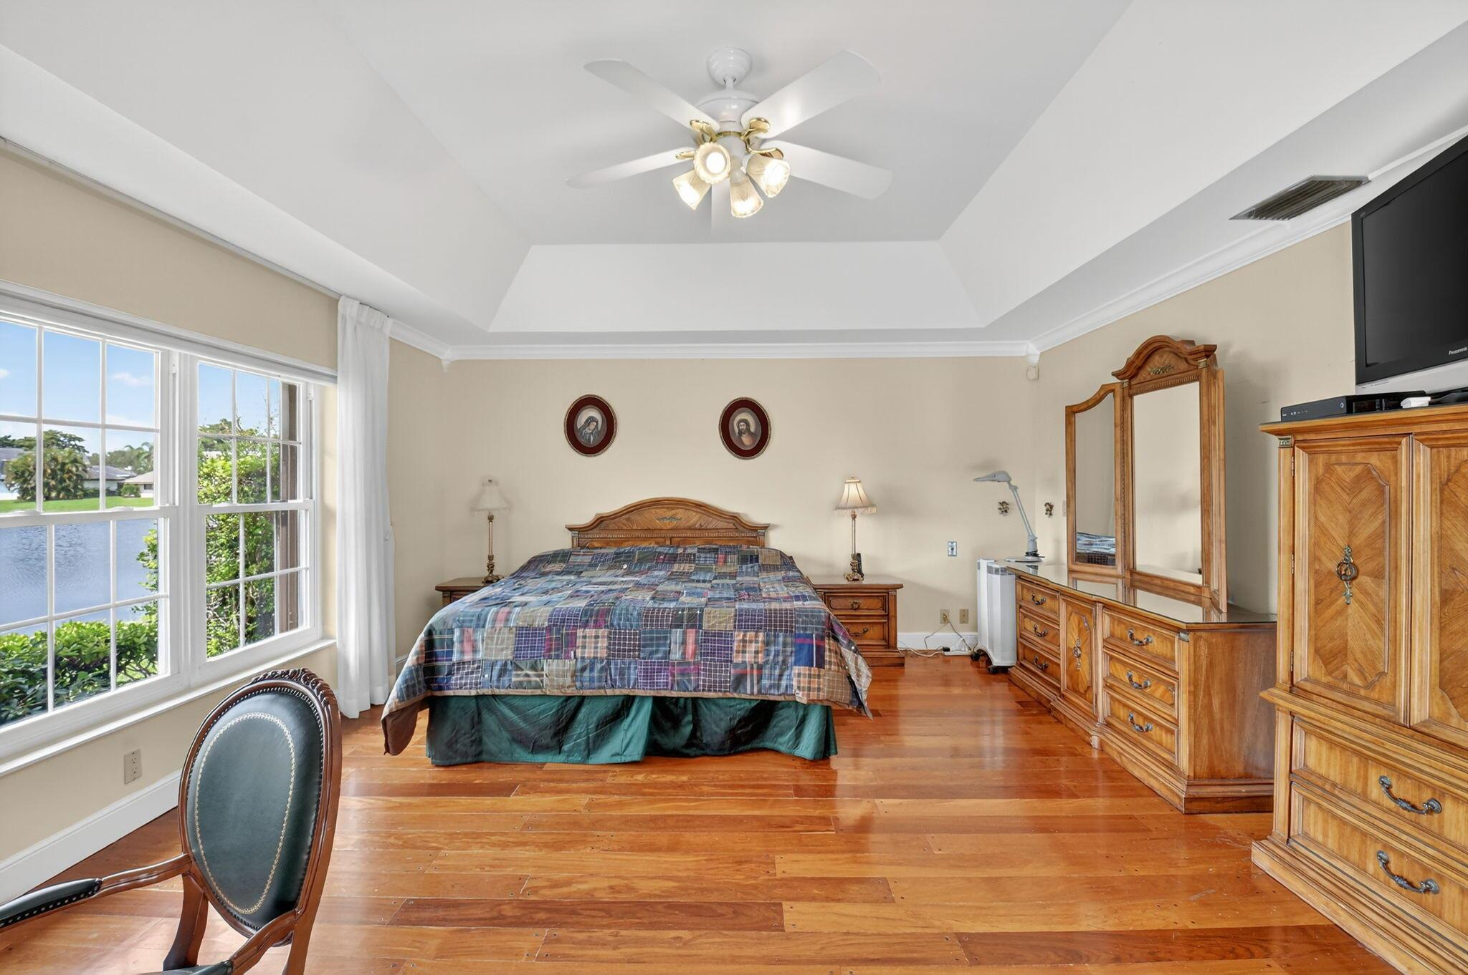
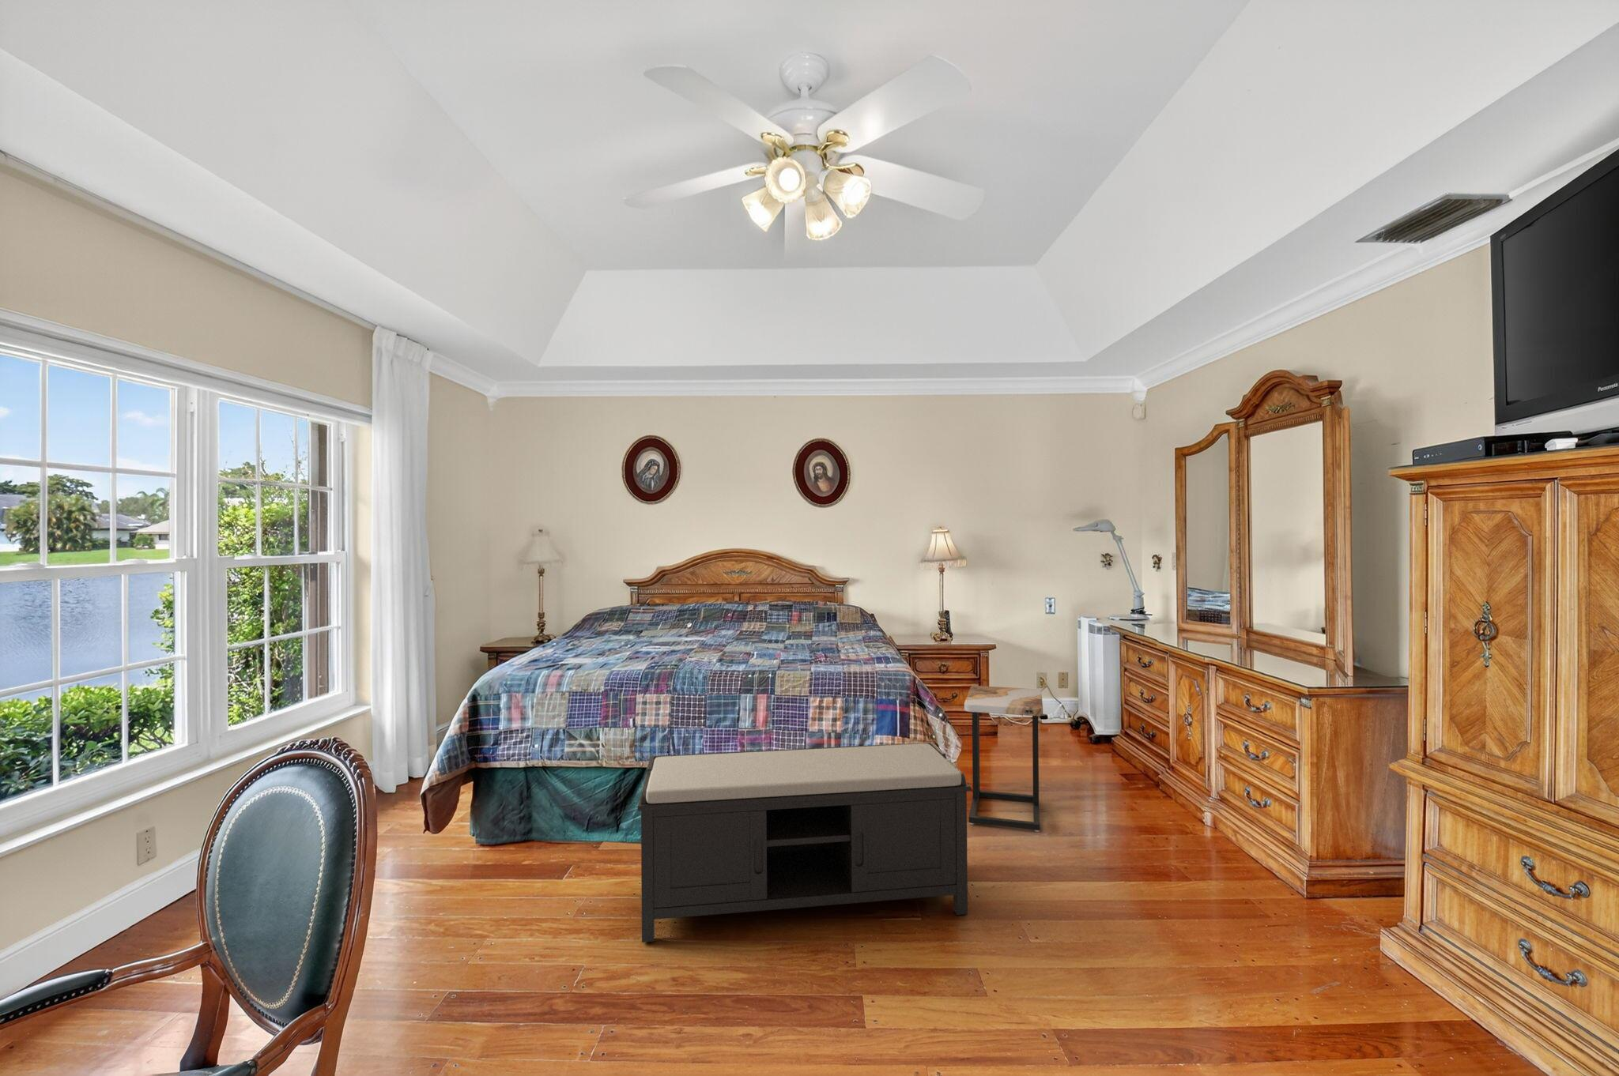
+ side table (979, 754)
+ bench (801, 831)
